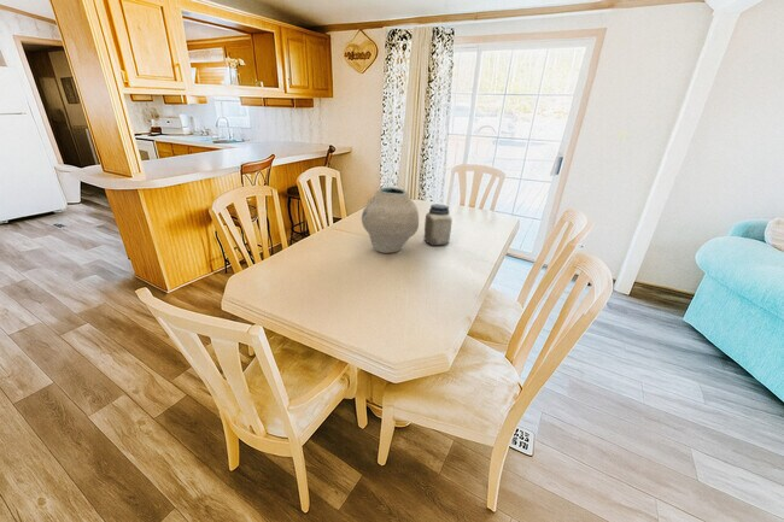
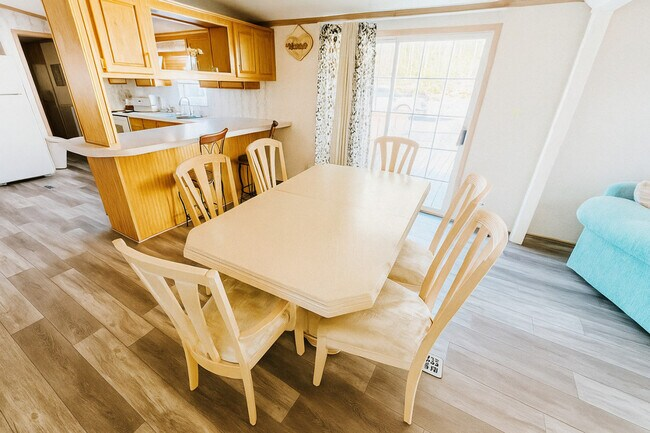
- jar (438, 223)
- vase (390, 221)
